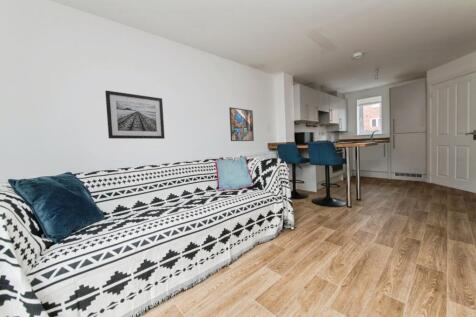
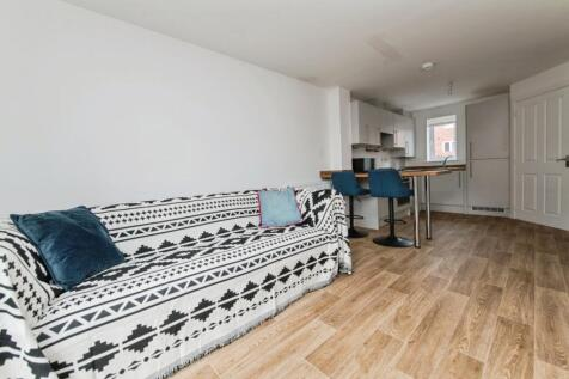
- wall art (137, 116)
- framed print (242, 125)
